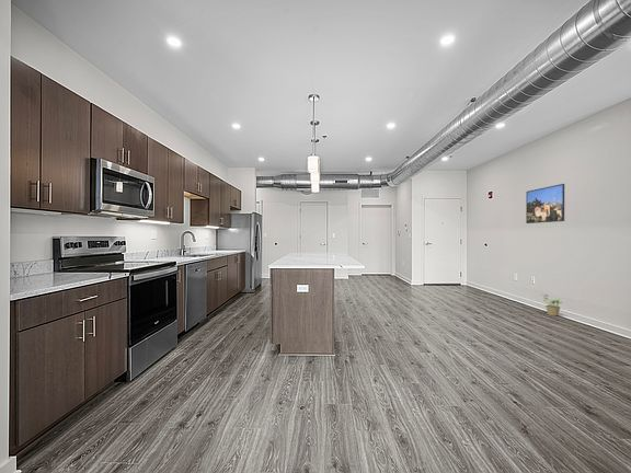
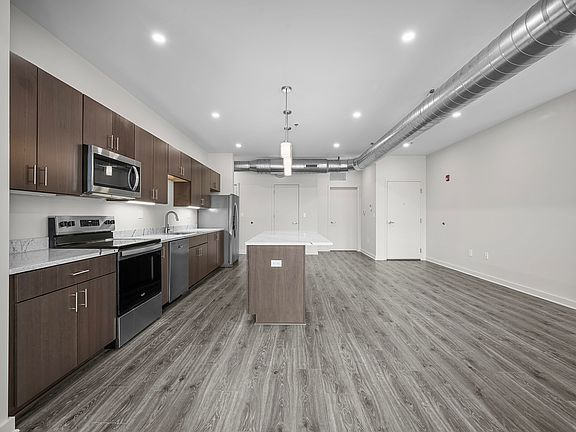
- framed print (543, 205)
- potted plant (552, 305)
